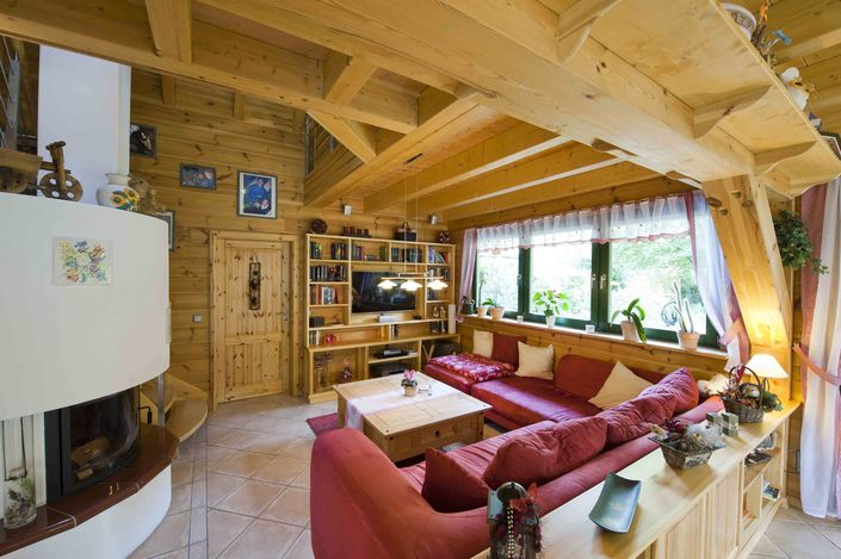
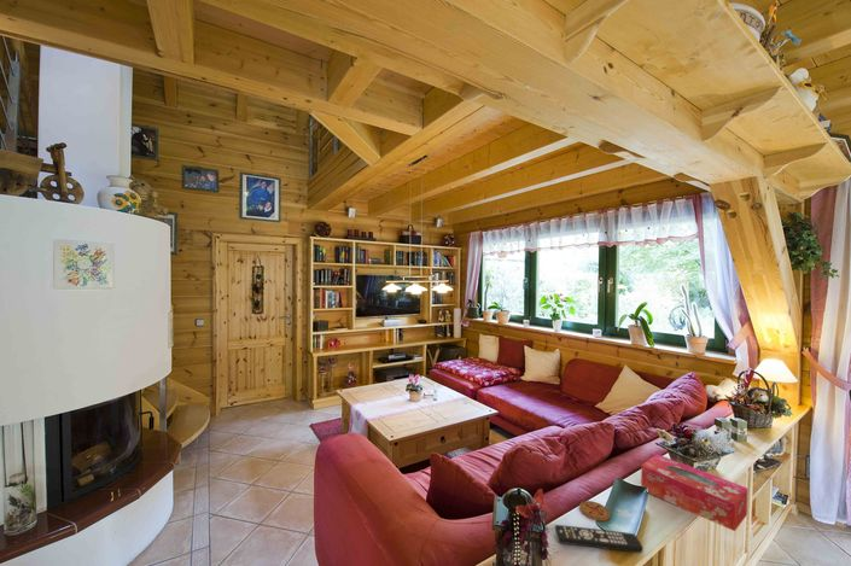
+ coaster (594, 510)
+ tissue box (690, 488)
+ remote control (596, 538)
